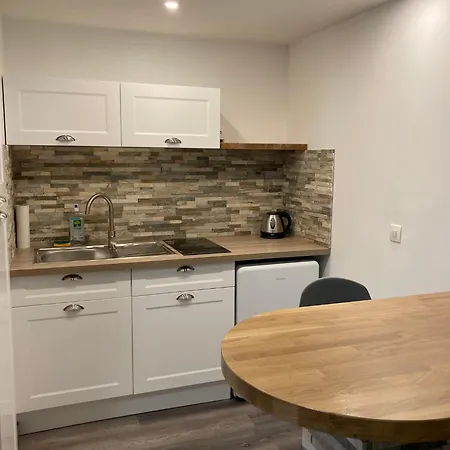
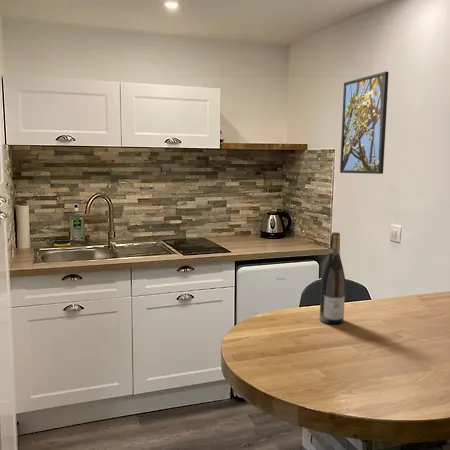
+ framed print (362, 125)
+ wine bottle (333, 276)
